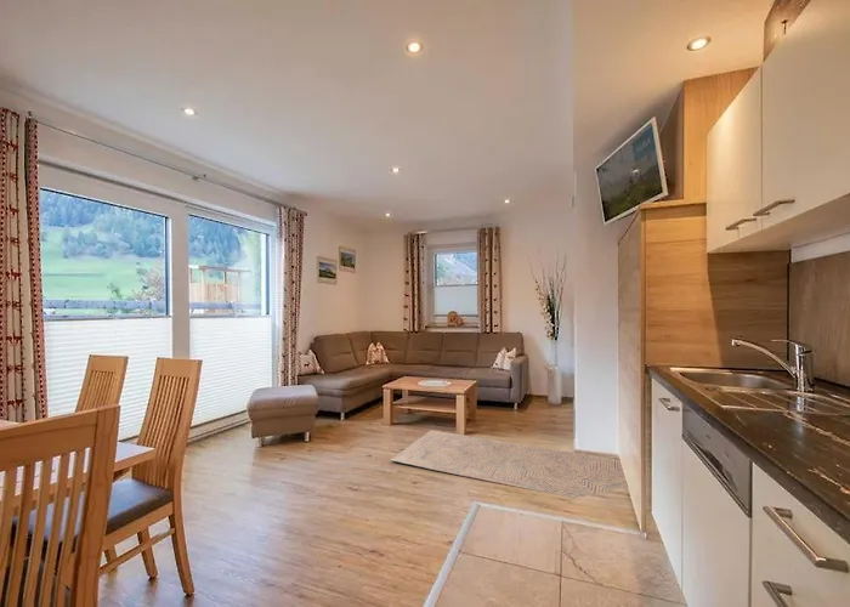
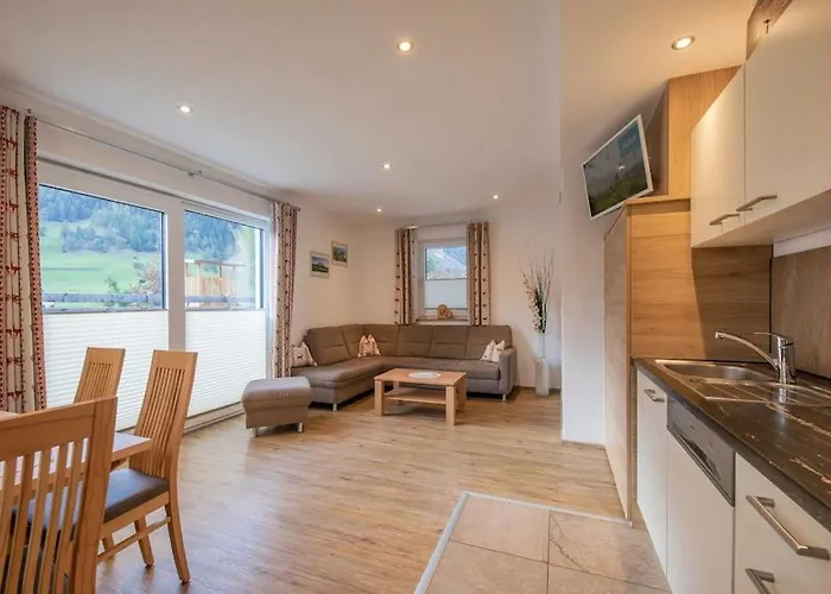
- rug (559, 470)
